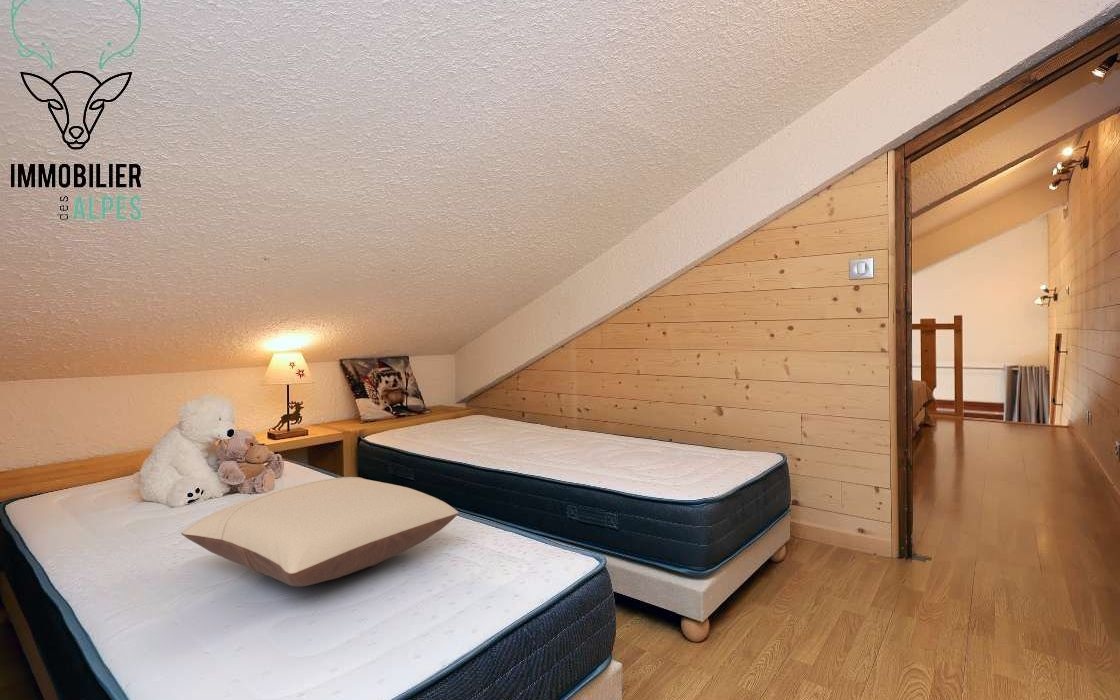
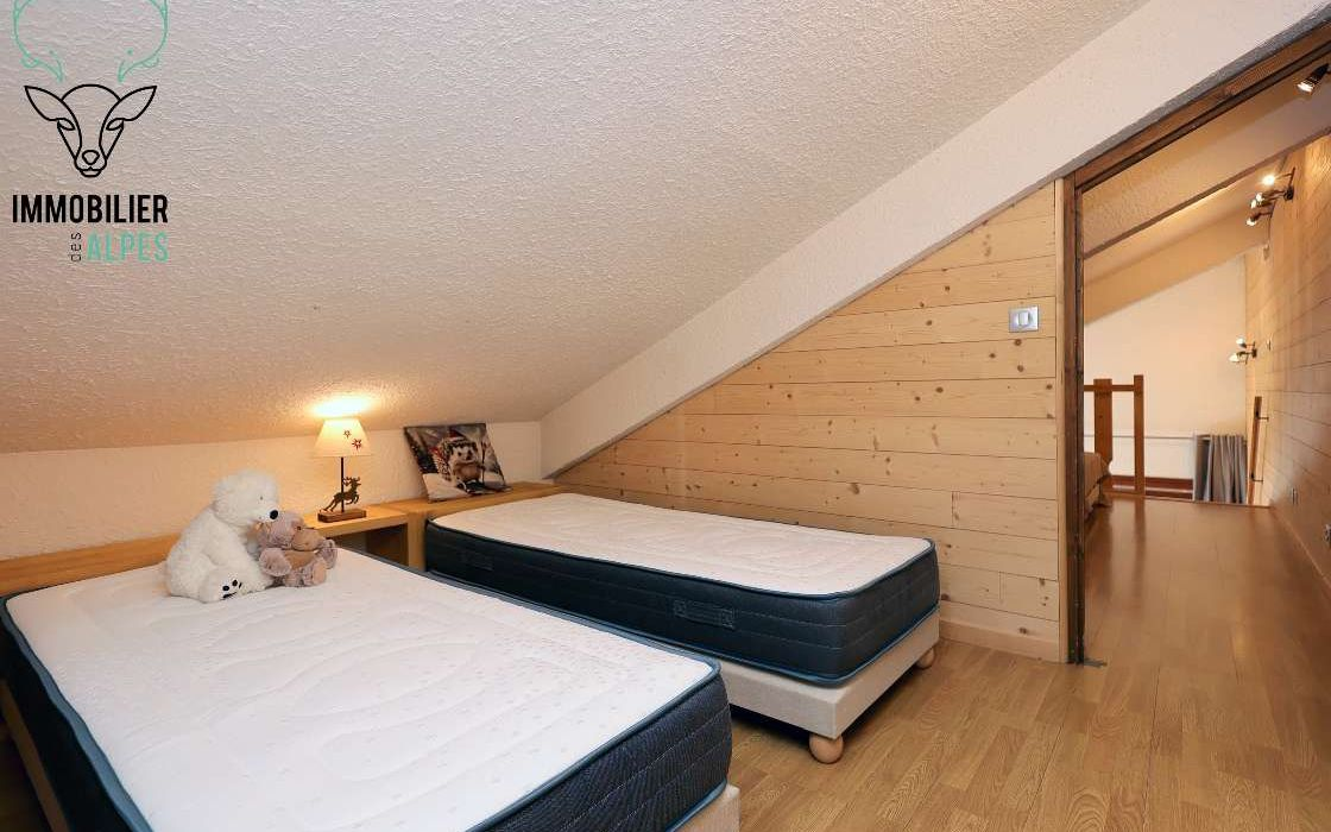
- pillow (327, 525)
